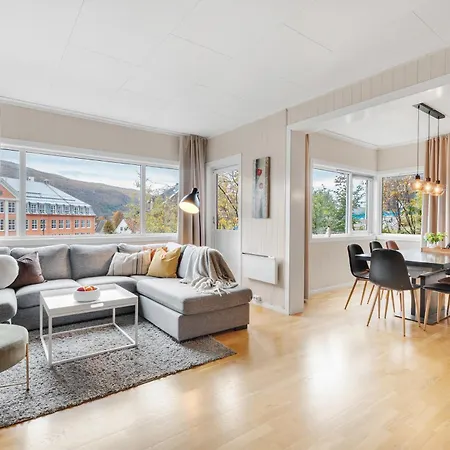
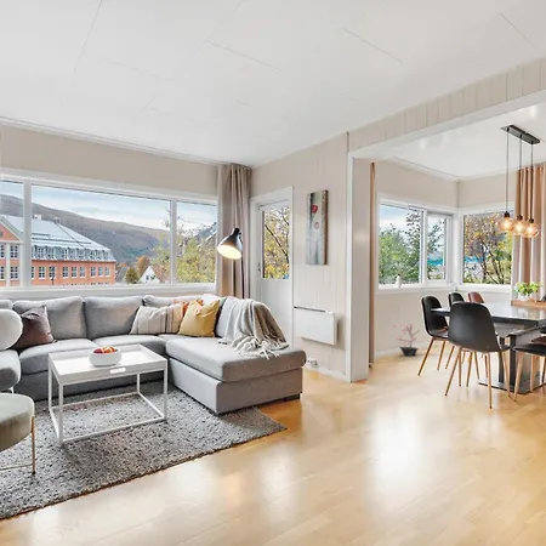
+ potted plant (405, 339)
